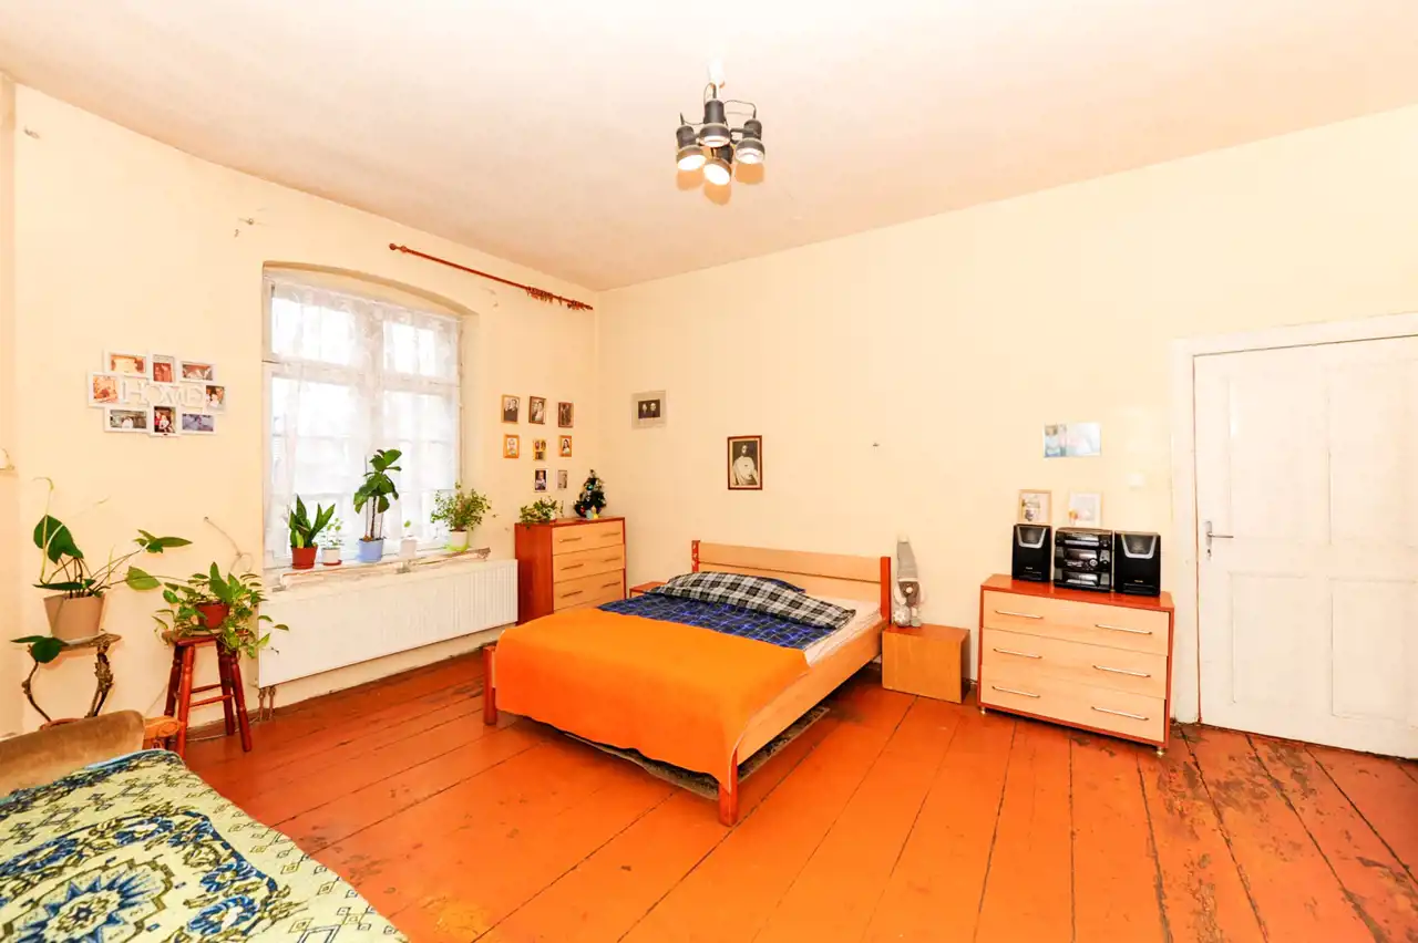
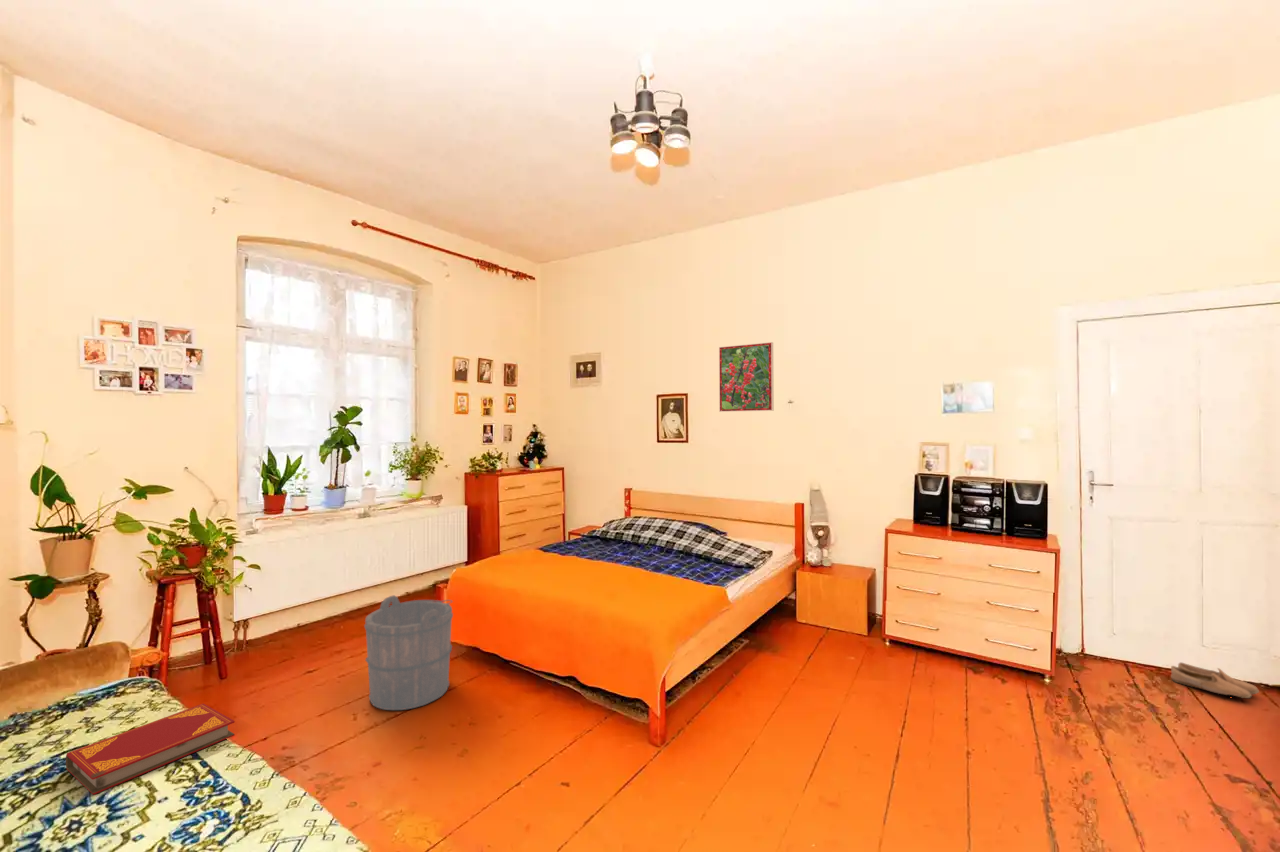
+ shoe (1213, 679)
+ hardback book (154, 743)
+ bucket (413, 646)
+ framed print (745, 378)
